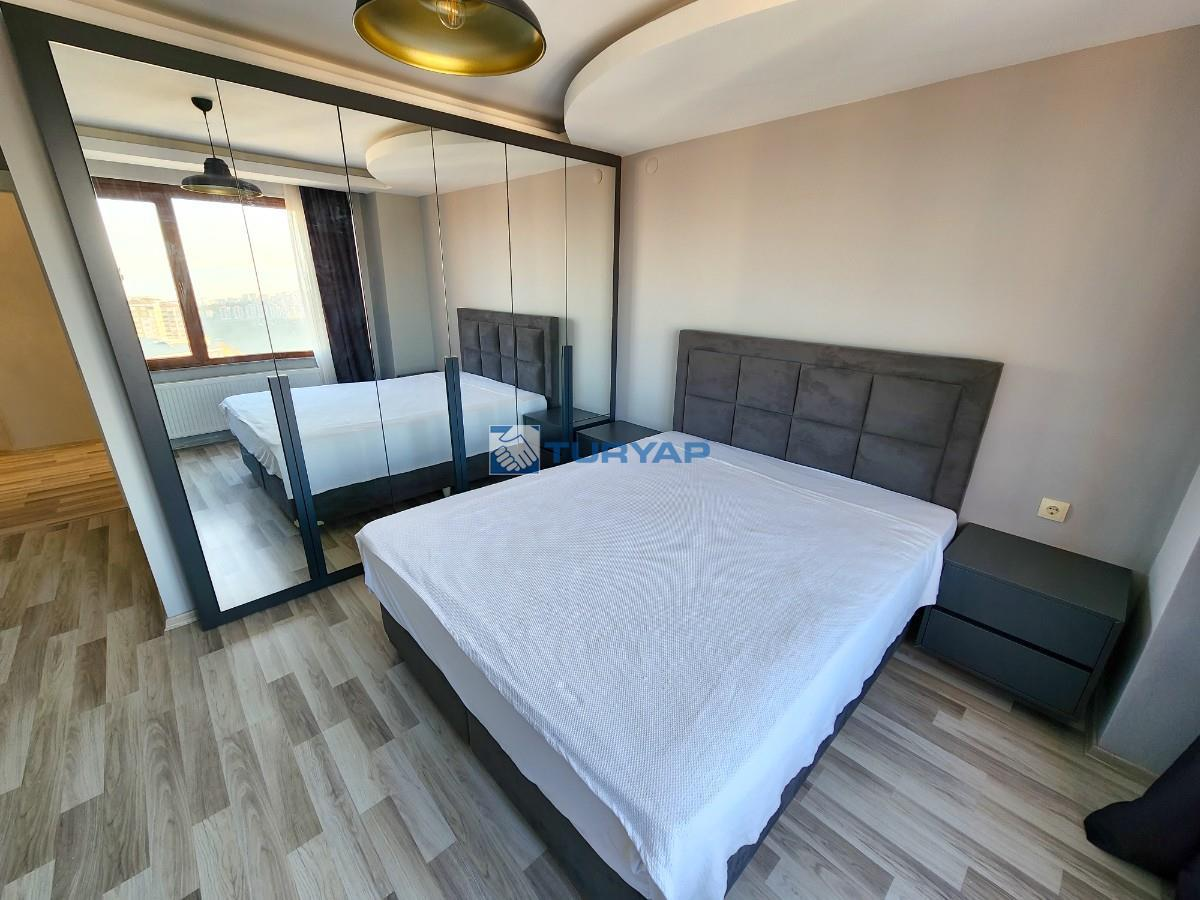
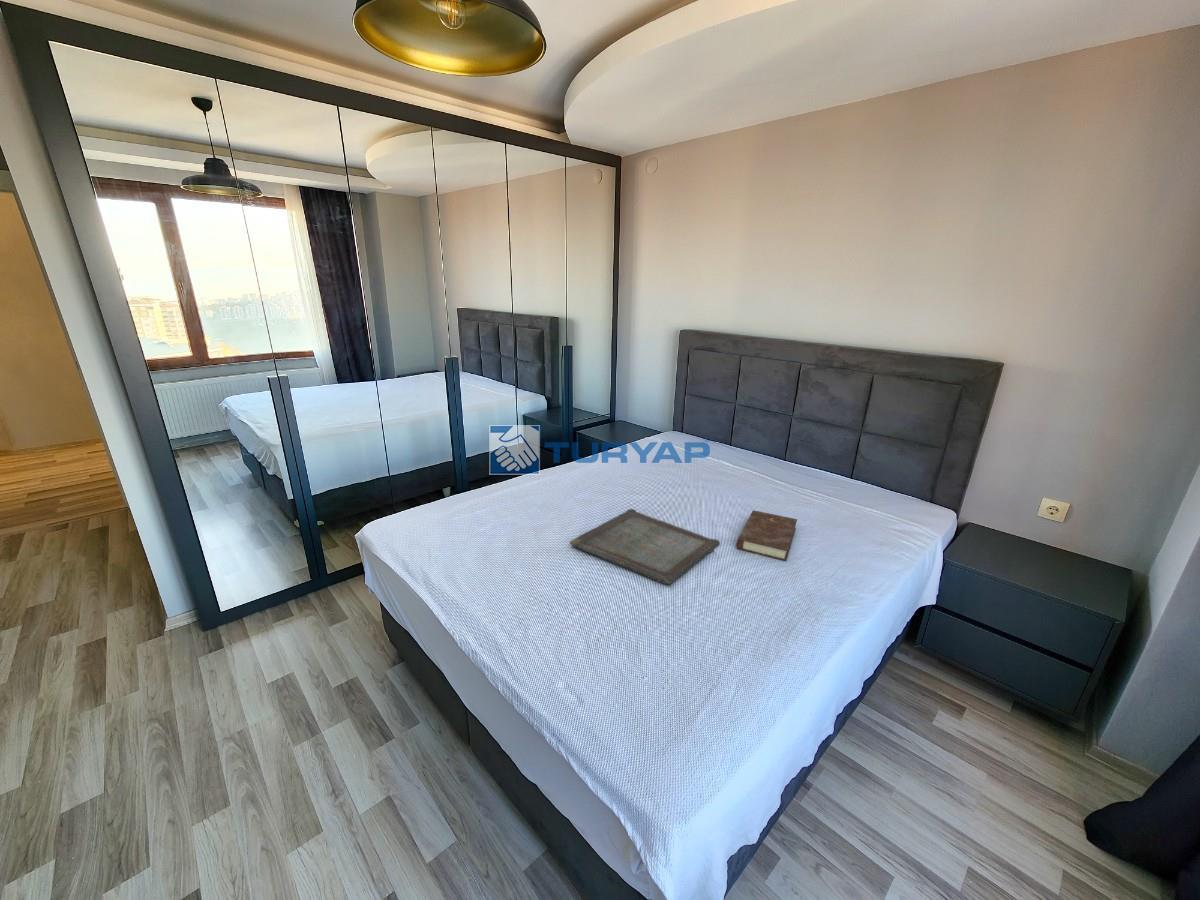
+ serving tray (645, 542)
+ book (767, 533)
